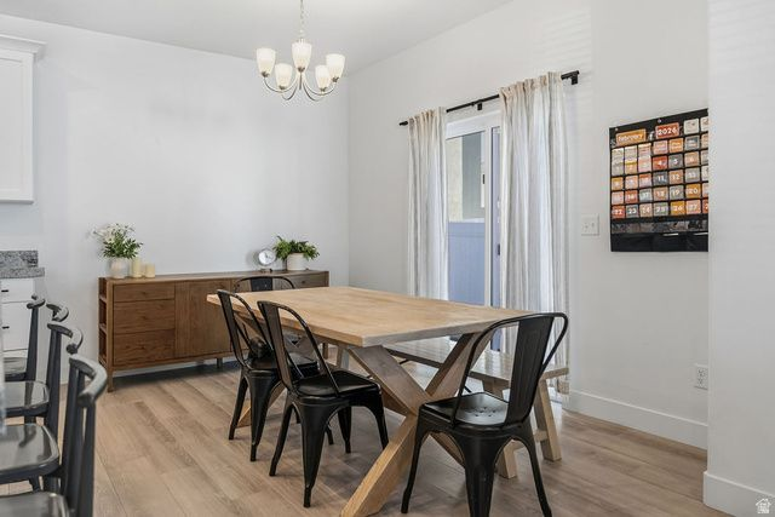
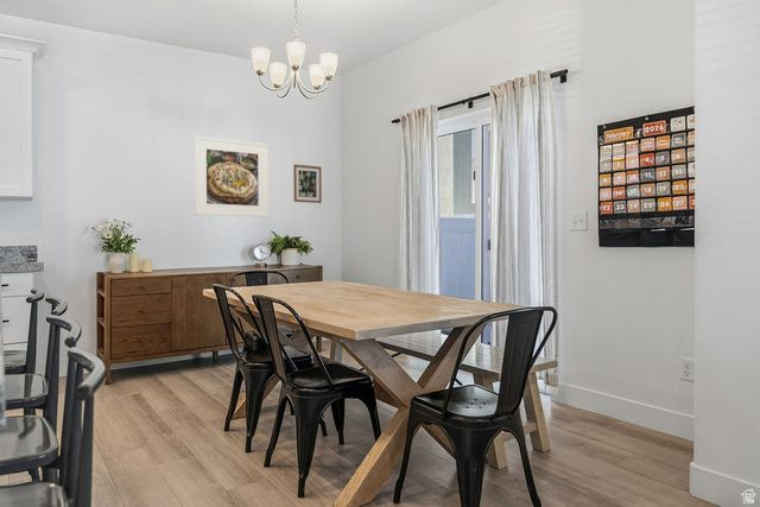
+ wall art (308, 184)
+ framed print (233, 178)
